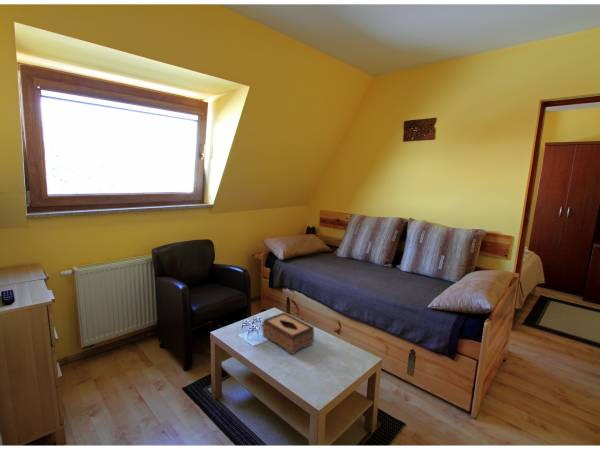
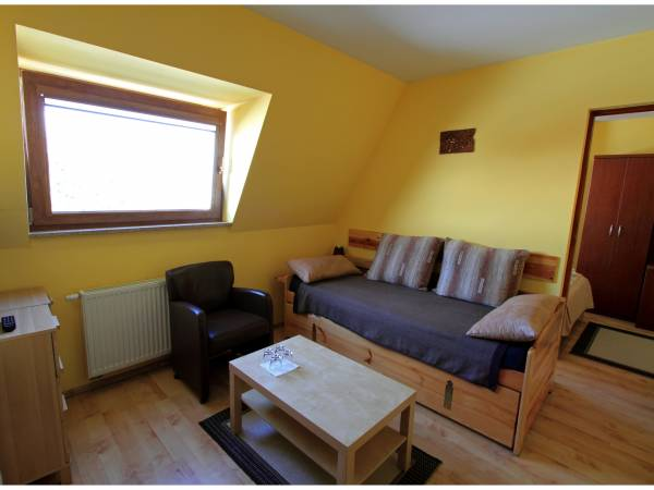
- tissue box (287, 331)
